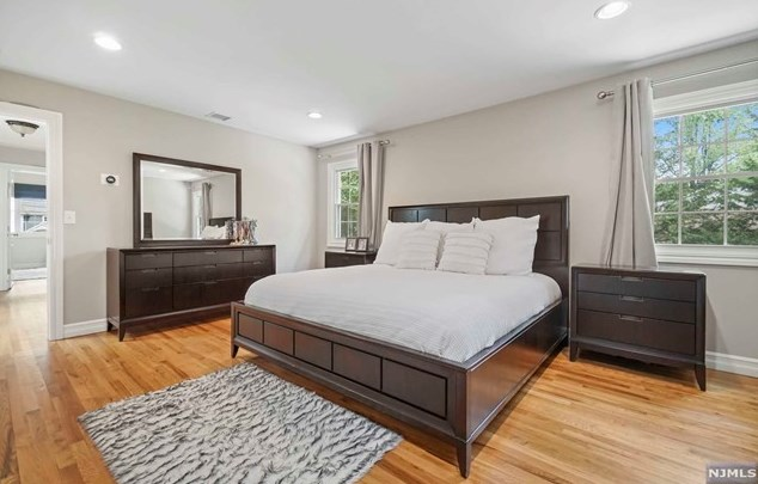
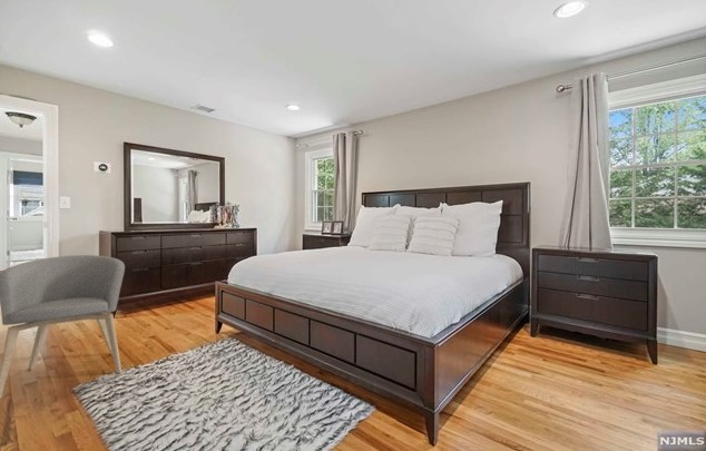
+ armchair (68, 316)
